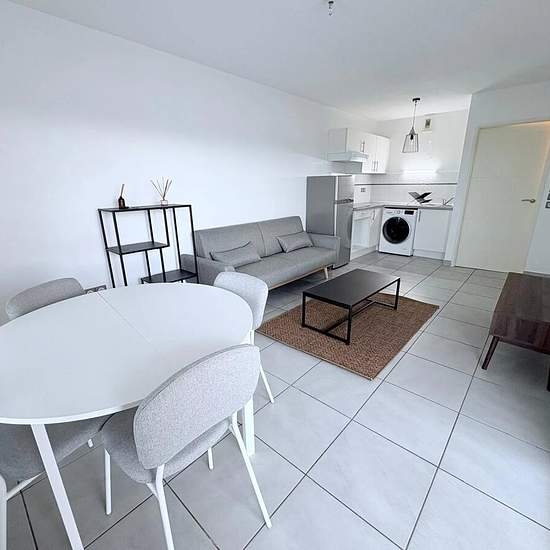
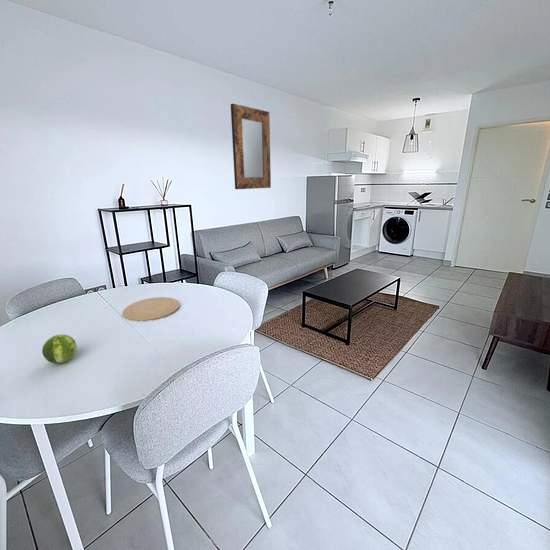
+ home mirror (252, 149)
+ plate (152, 307)
+ fruit (59, 348)
